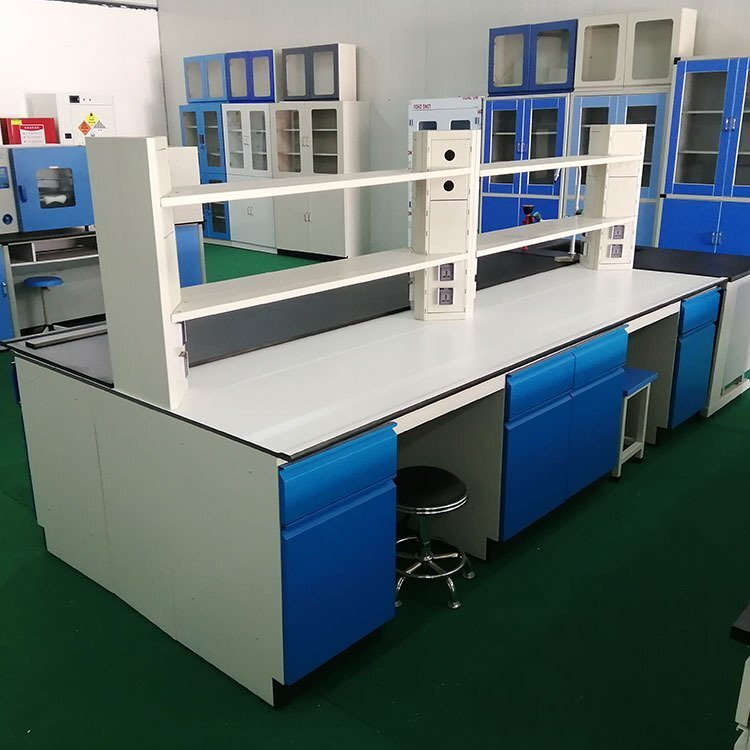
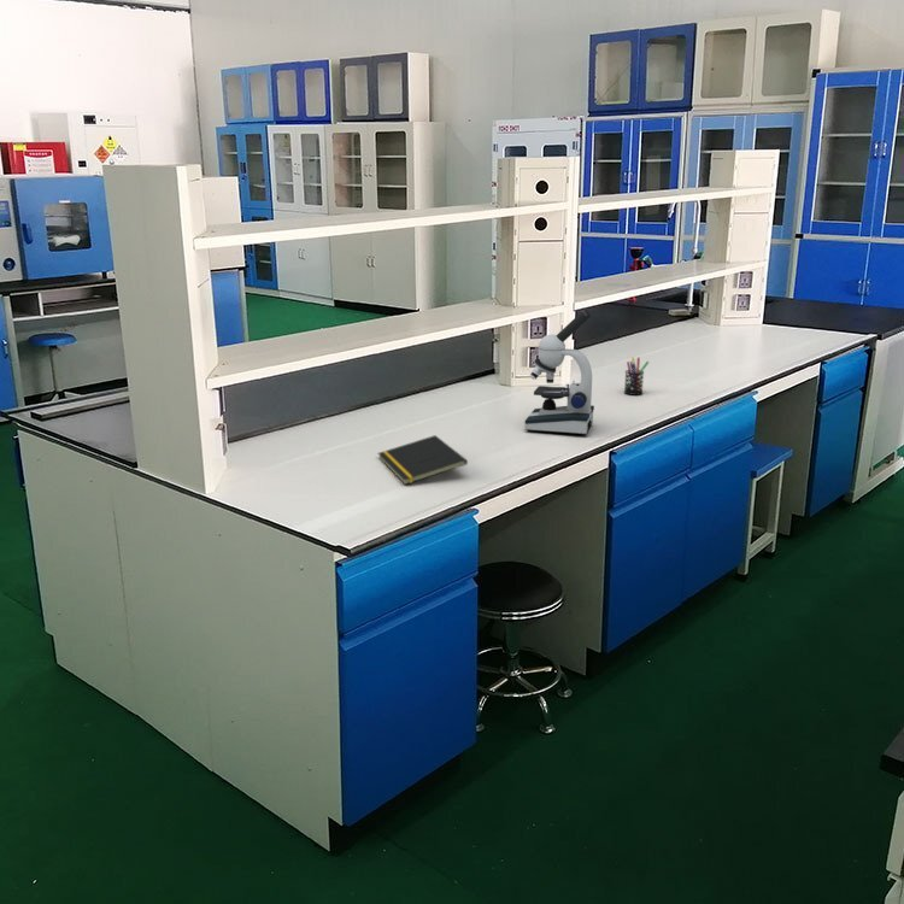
+ microscope (558, 365)
+ notepad (421, 458)
+ pen holder (636, 374)
